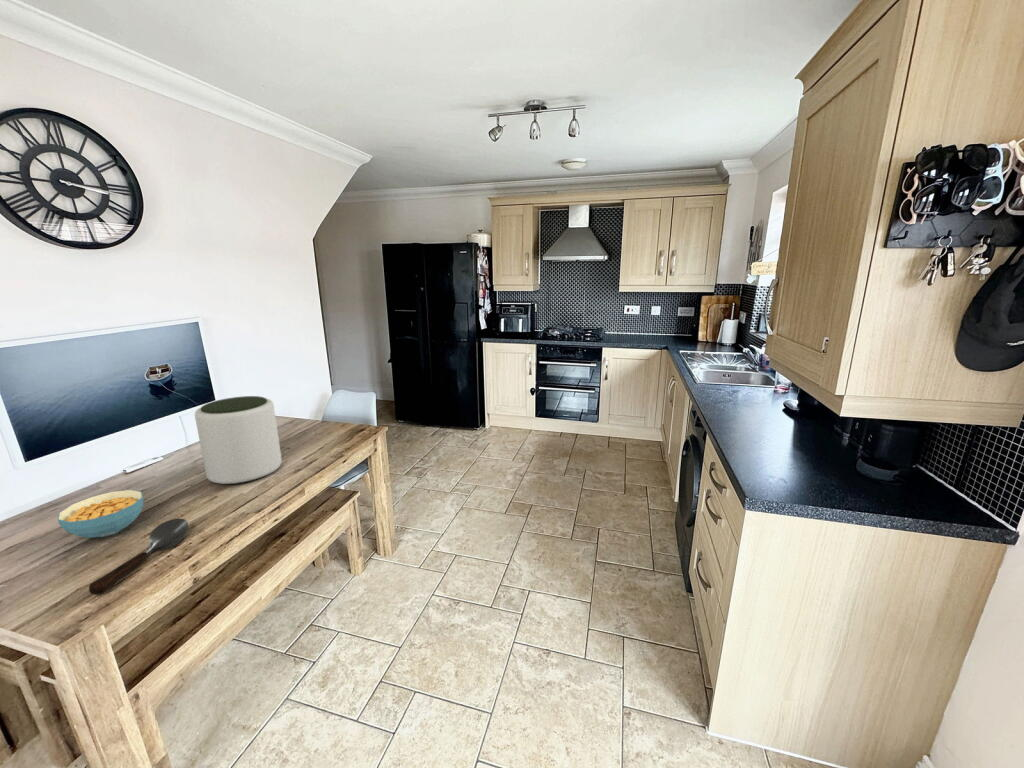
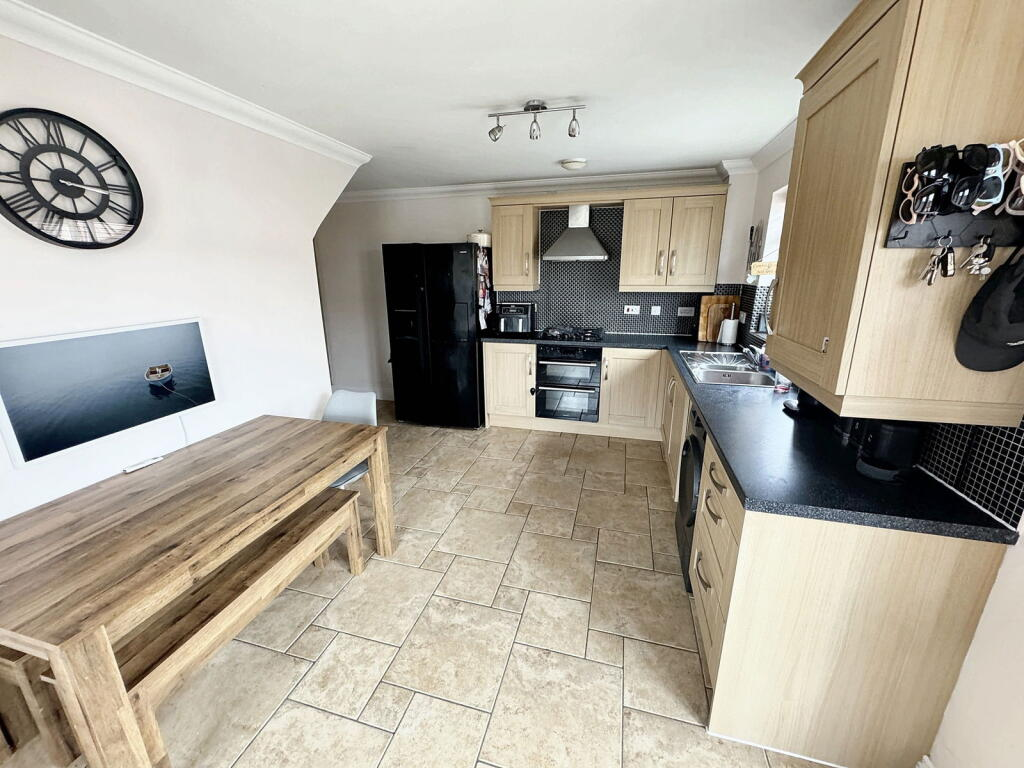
- cereal bowl (105, 518)
- spoon (144, 552)
- plant pot (240, 438)
